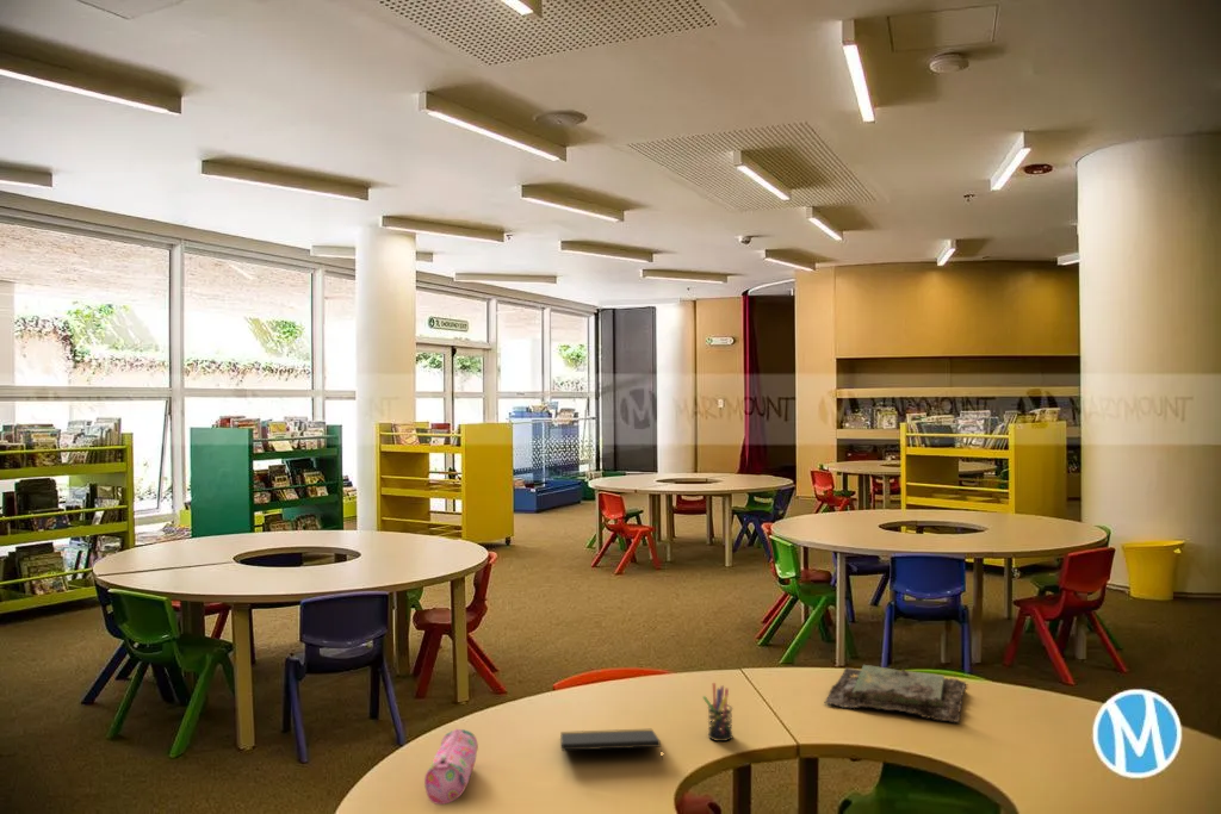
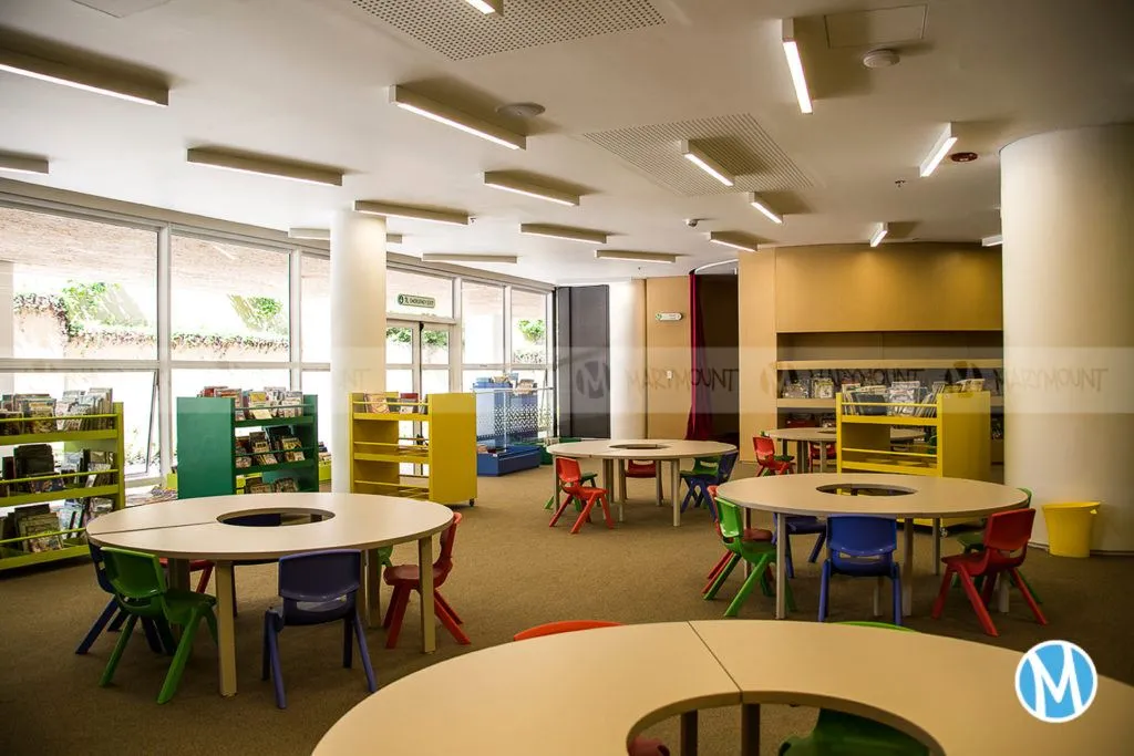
- notepad (608, 739)
- pencil case (452, 764)
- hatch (897, 685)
- pen holder (717, 710)
